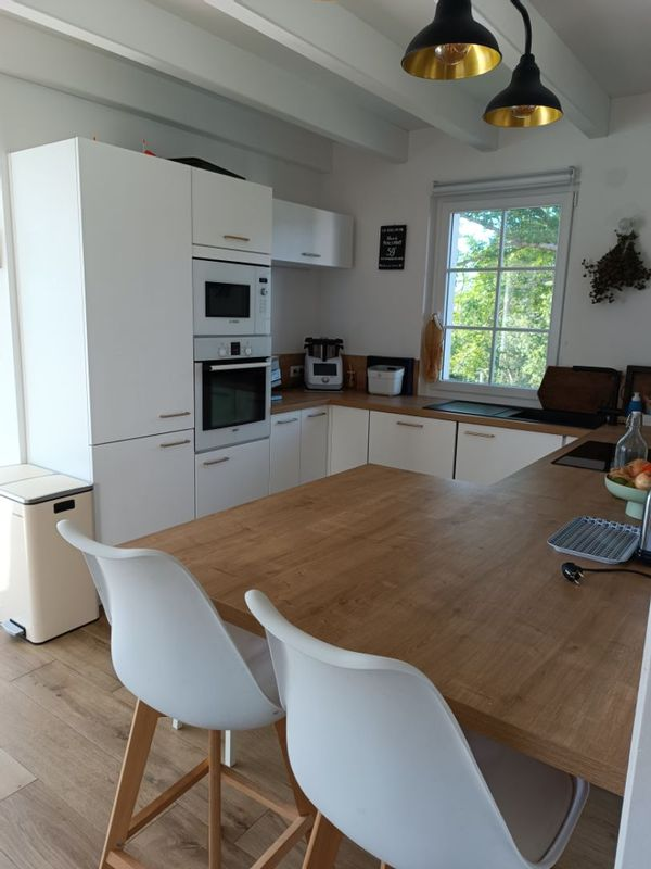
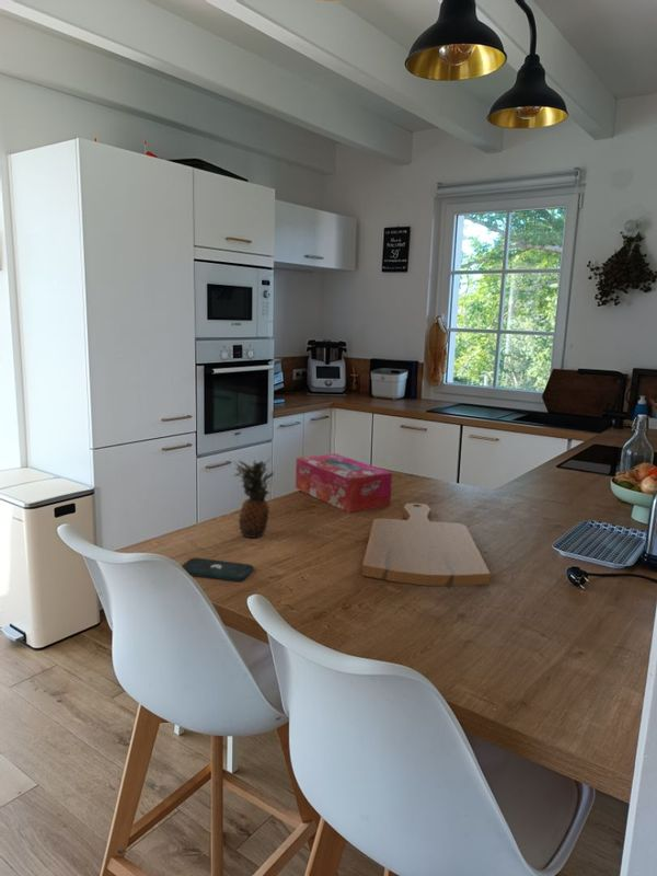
+ smartphone (216, 568)
+ cutting board (420, 543)
+ tissue box (342, 481)
+ fruit (250, 496)
